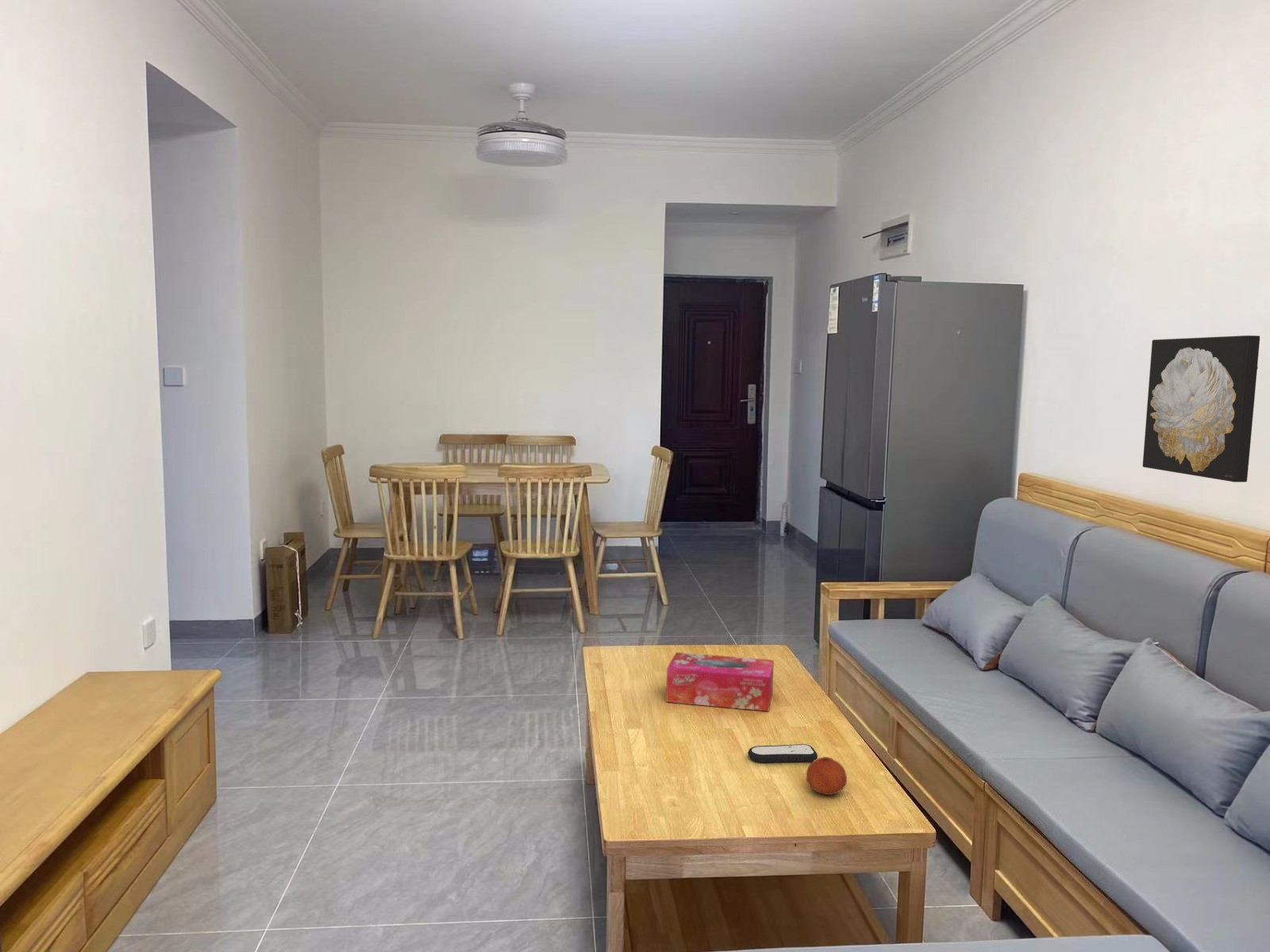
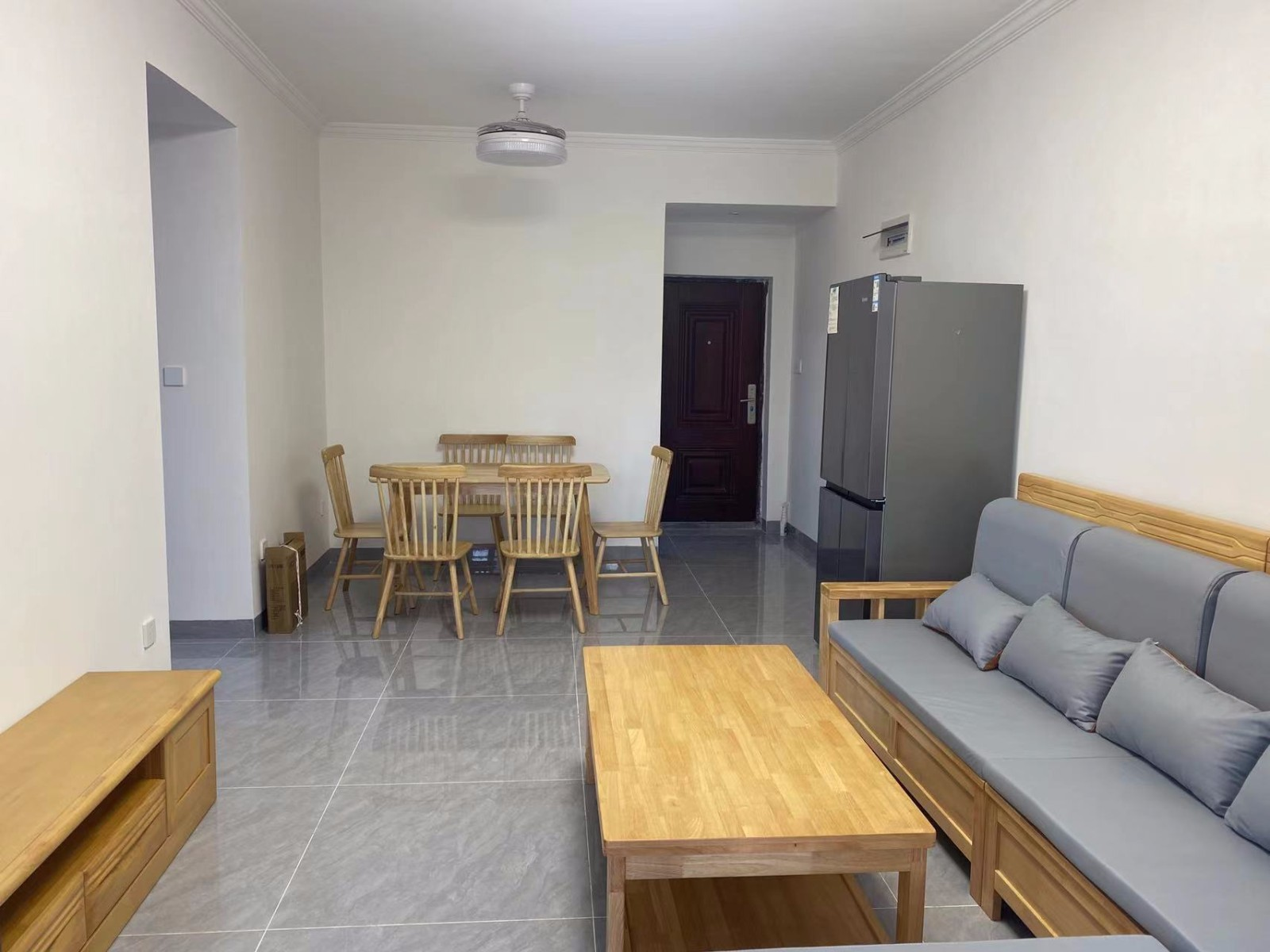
- remote control (782, 753)
- fruit (826, 775)
- tissue box (721, 681)
- wall art (1197, 406)
